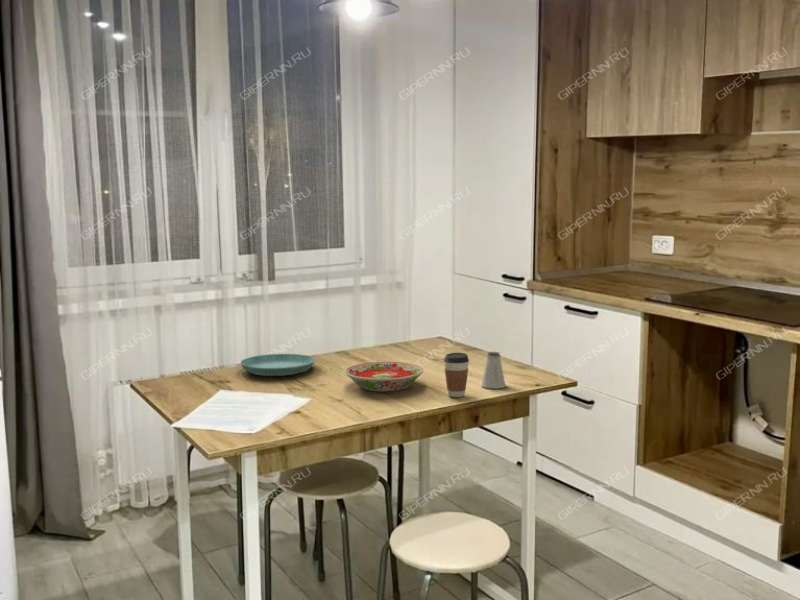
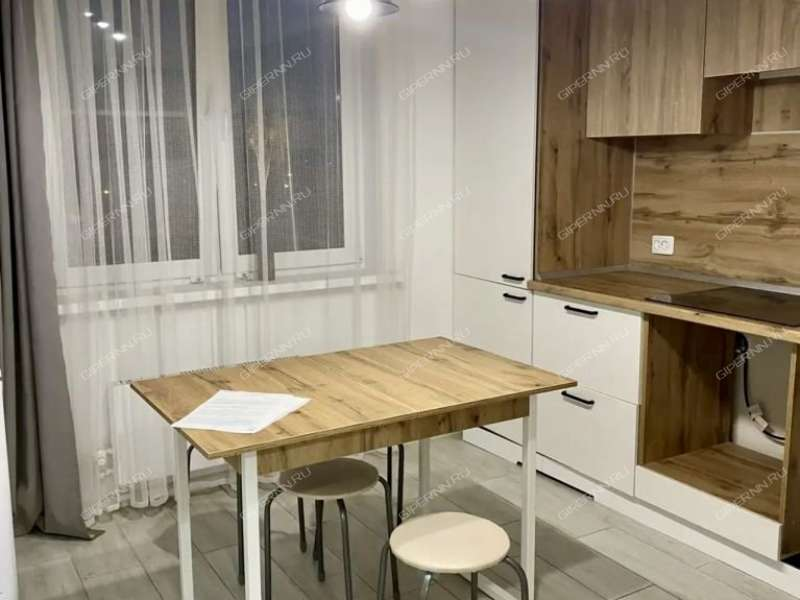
- saucer (278, 365)
- bowl (384, 377)
- saltshaker (493, 369)
- coffee cup (456, 375)
